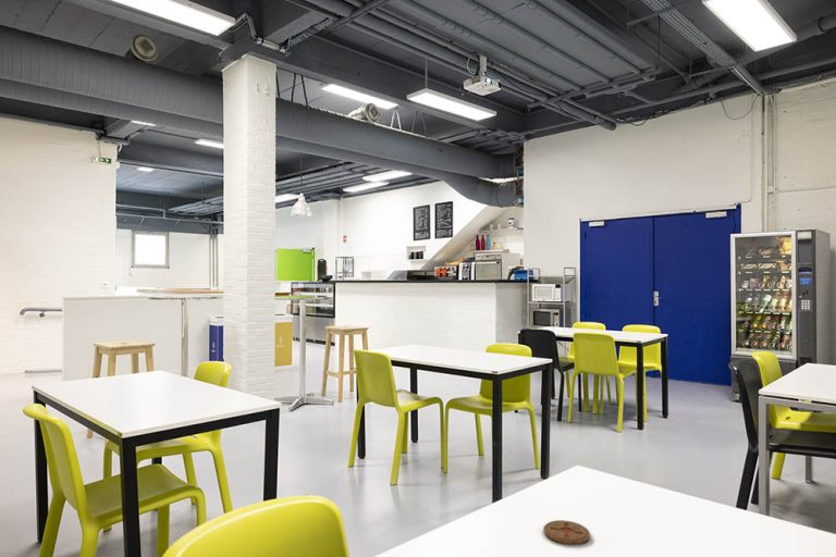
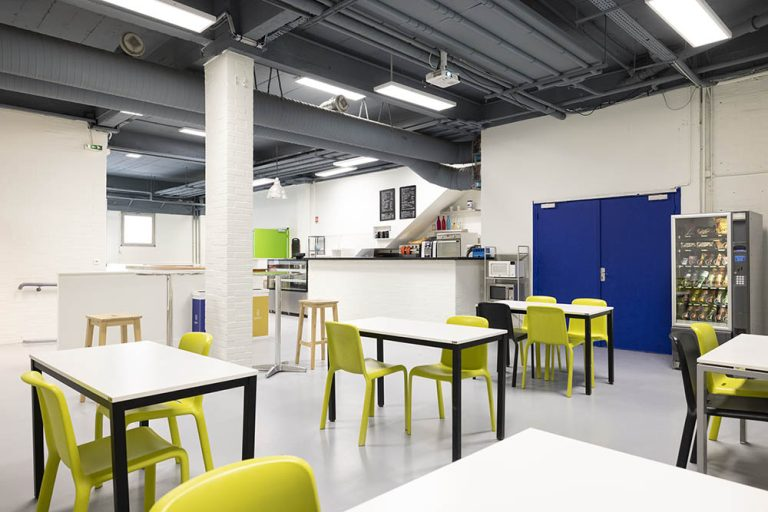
- coaster (566, 531)
